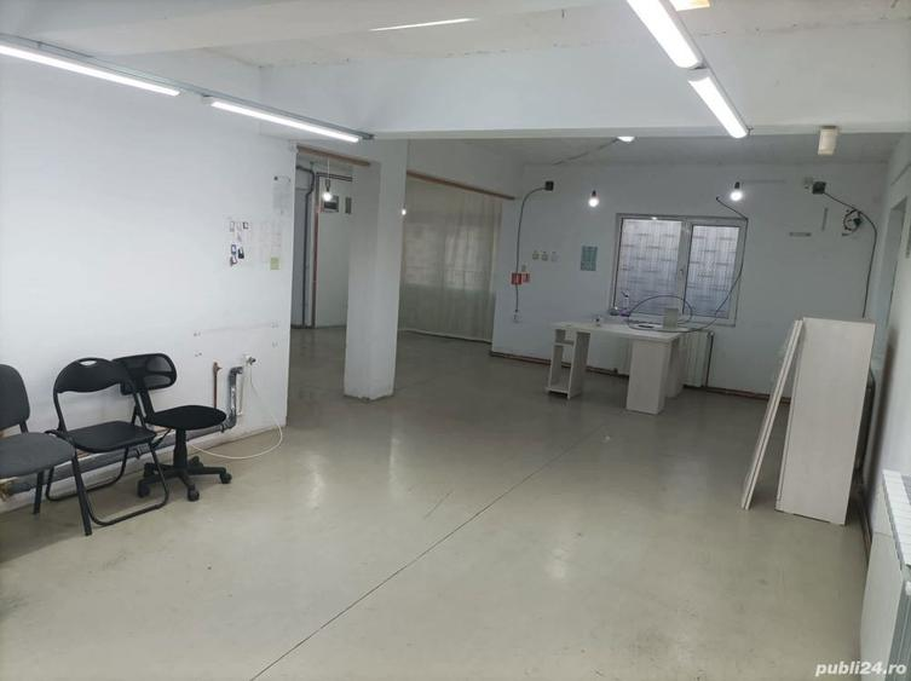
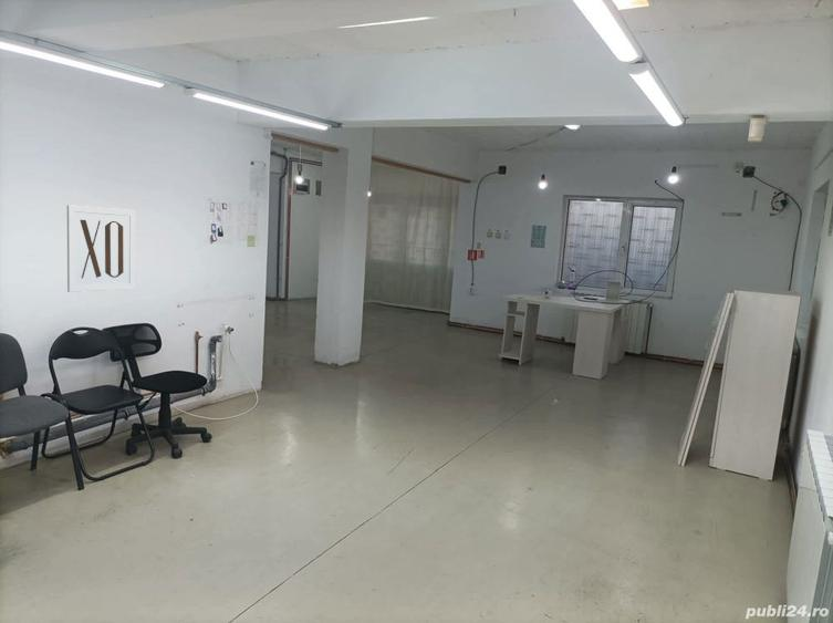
+ wall art (102, 249)
